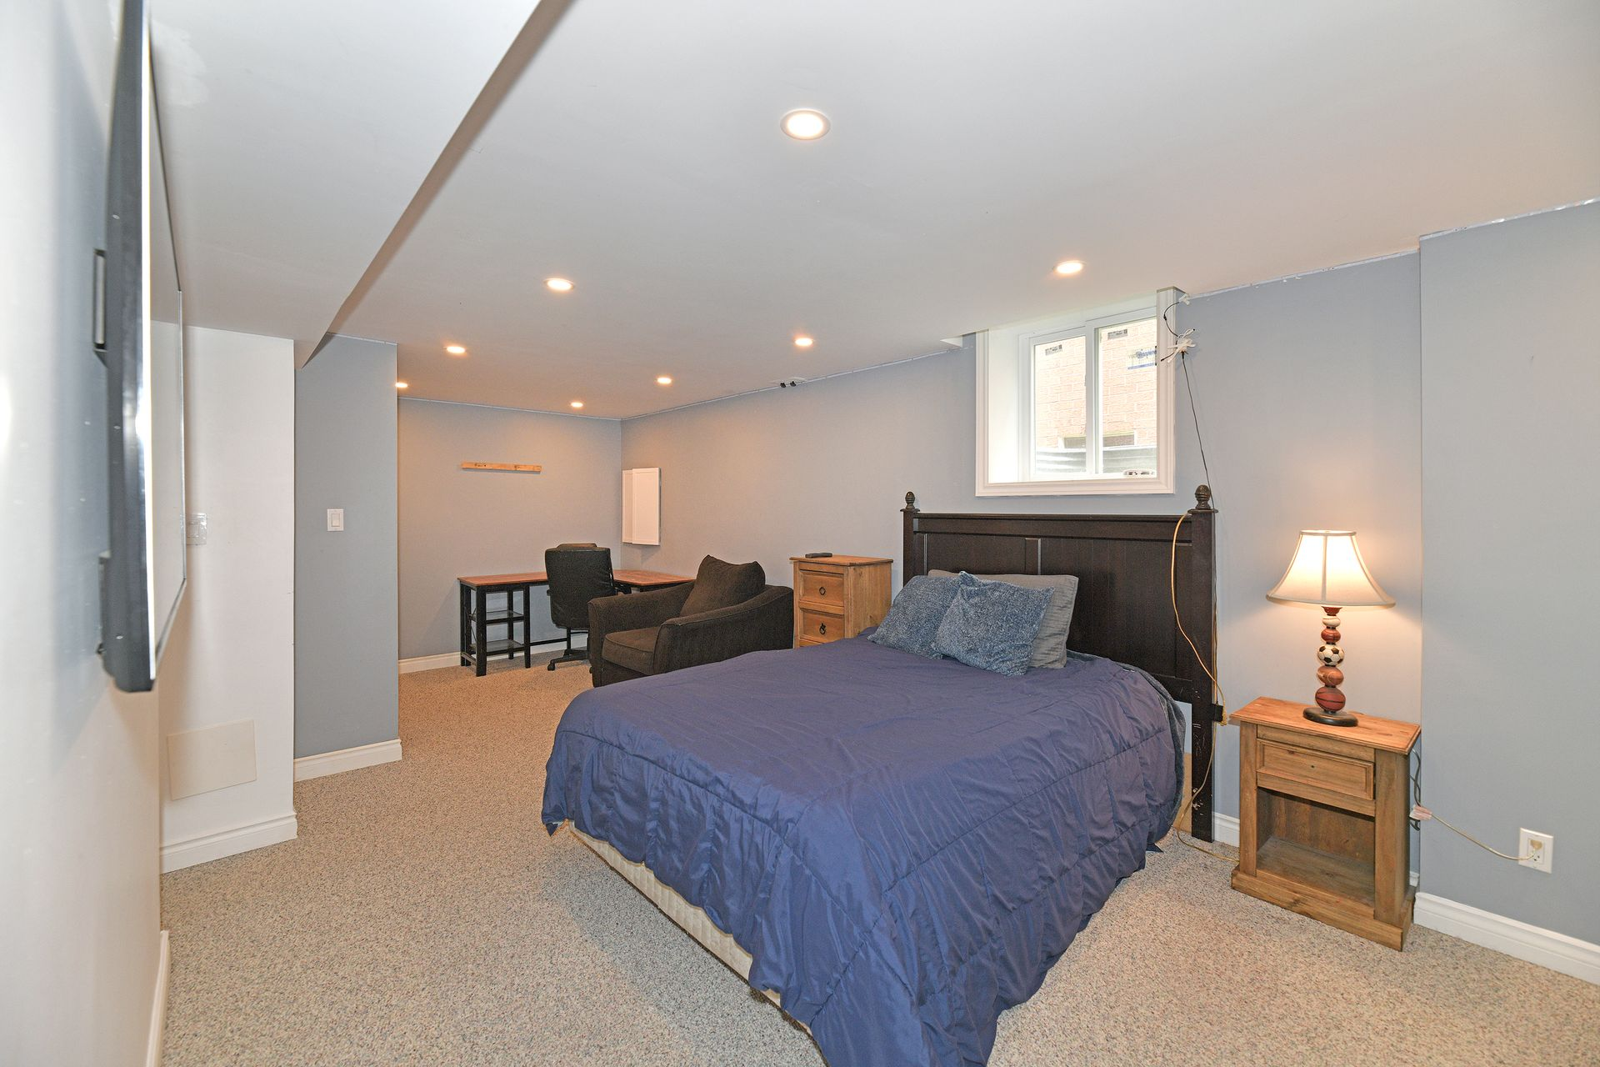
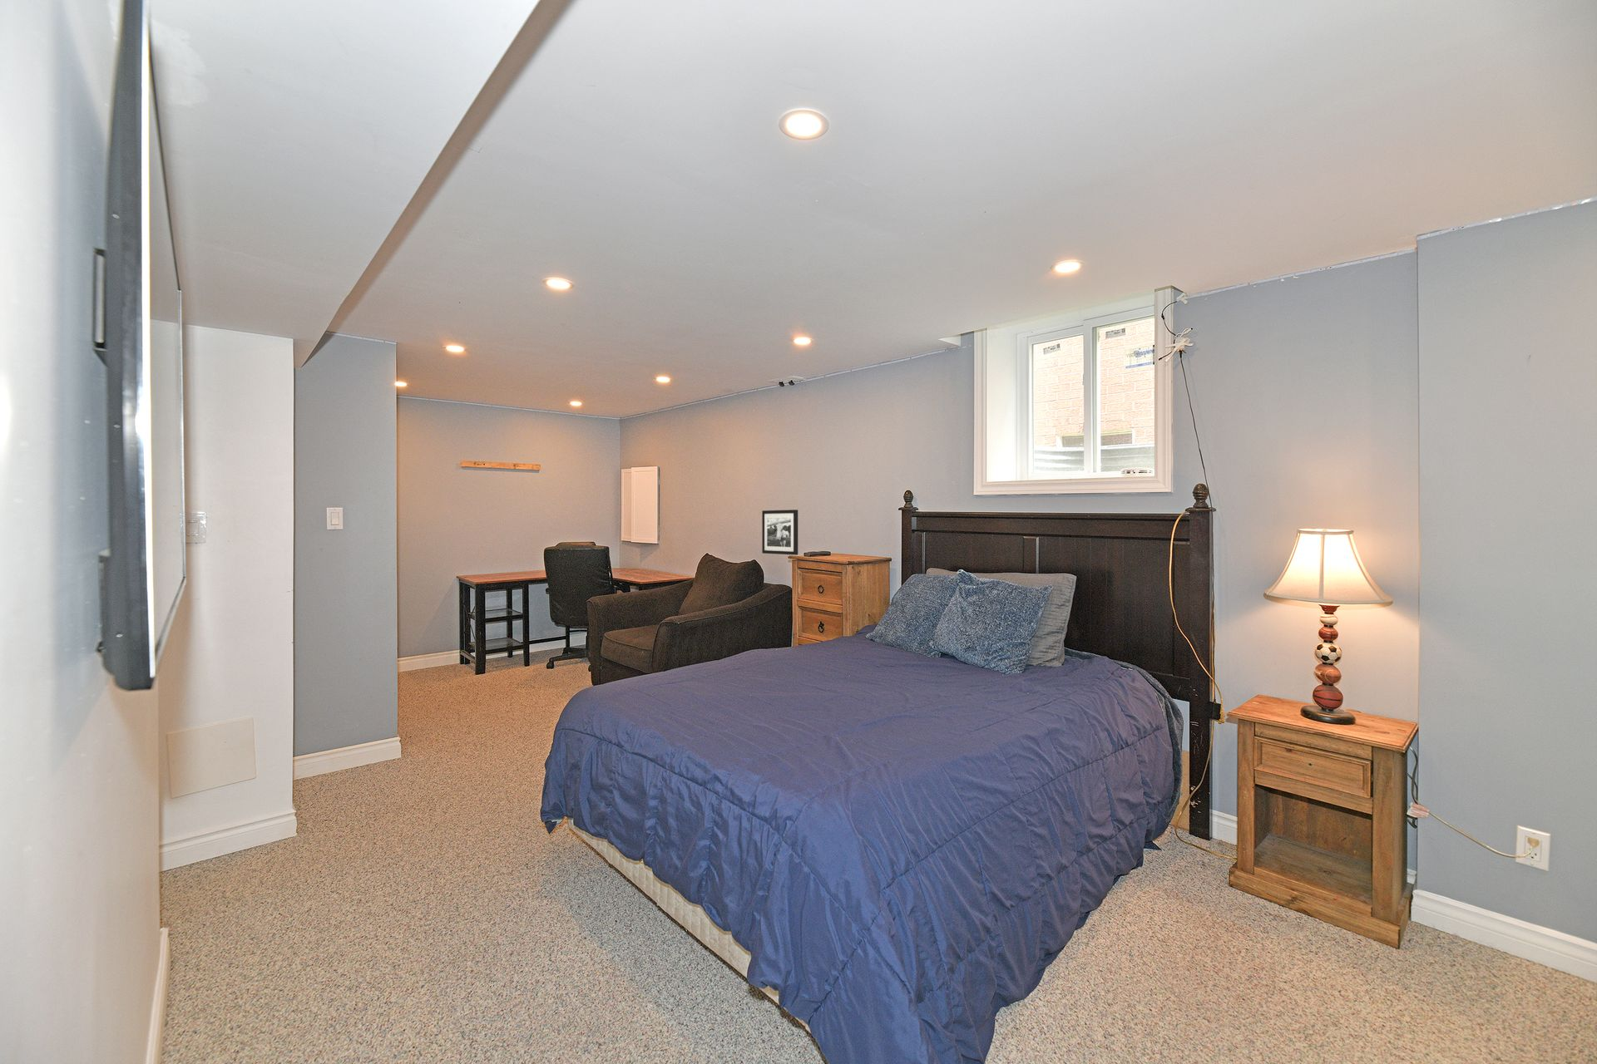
+ picture frame (779, 532)
